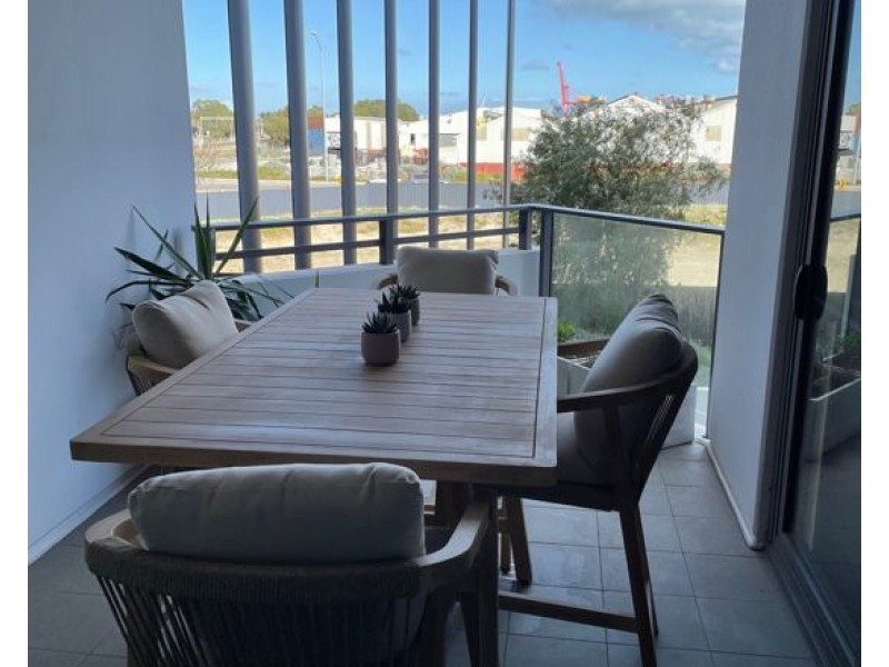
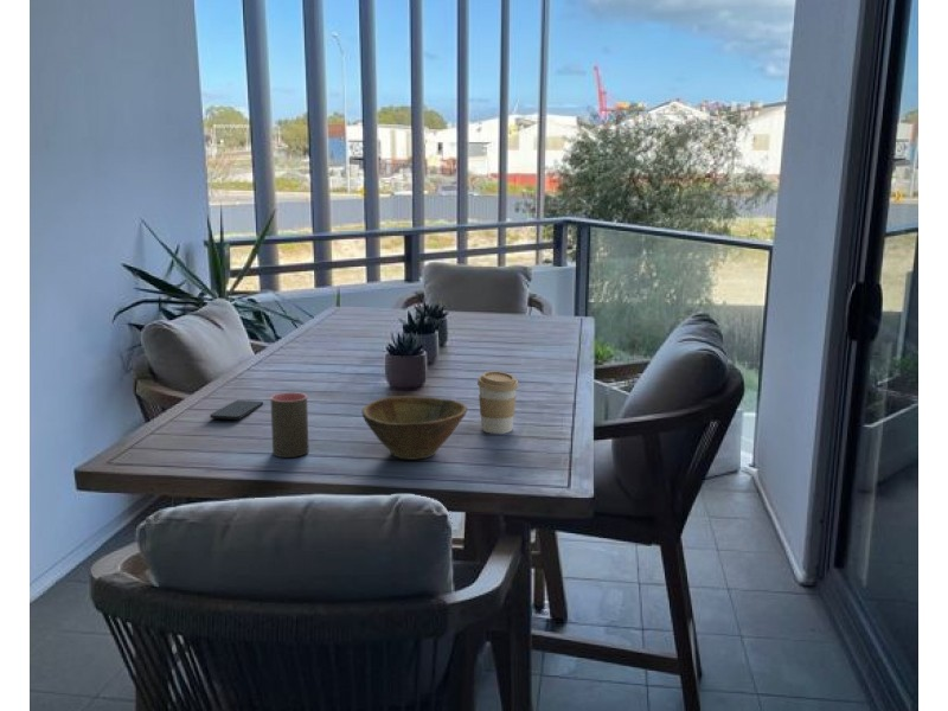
+ bowl (415, 430)
+ cup (289, 424)
+ smartphone (237, 409)
+ coffee cup (497, 402)
